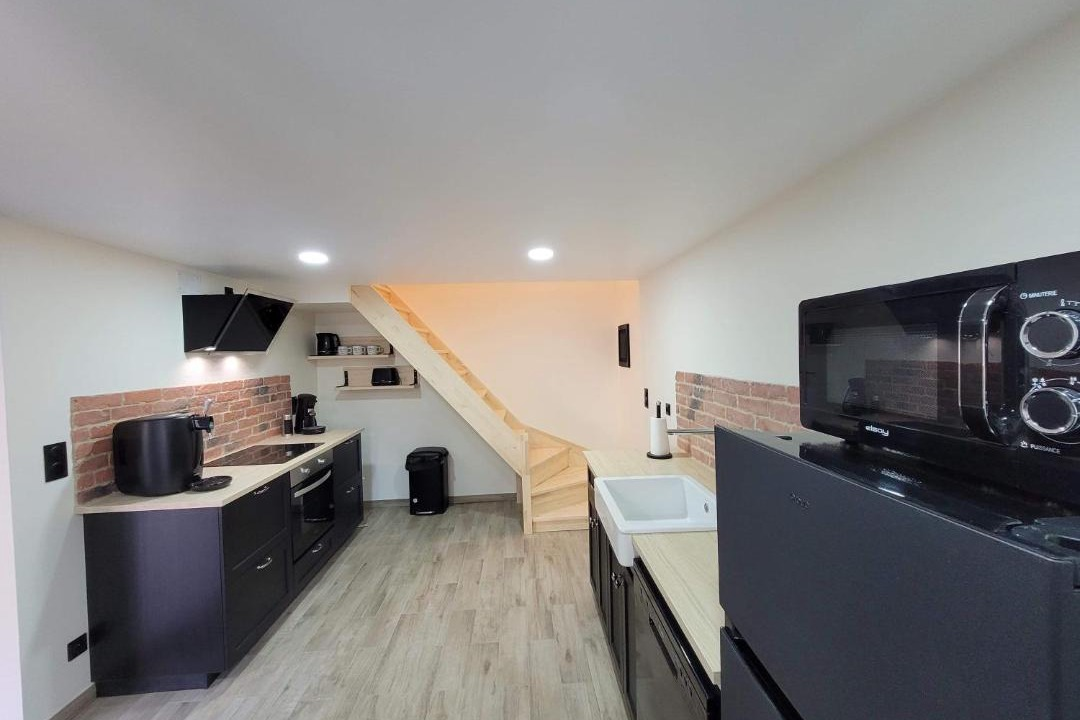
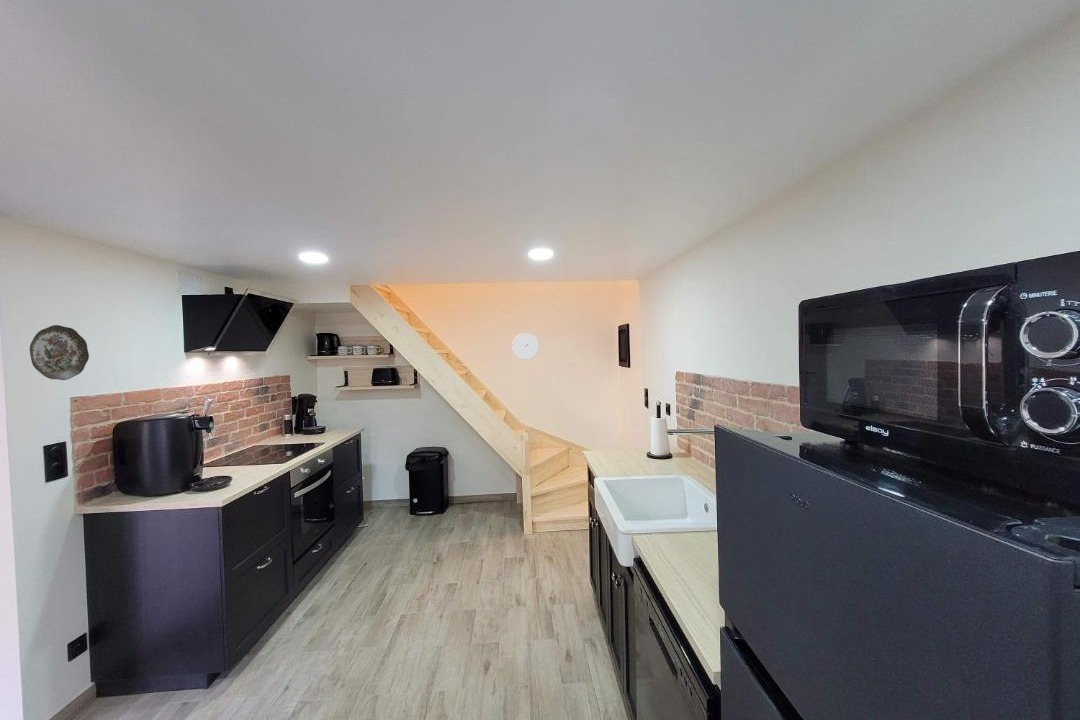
+ decorative plate (58, 352)
+ wall clock (525, 346)
